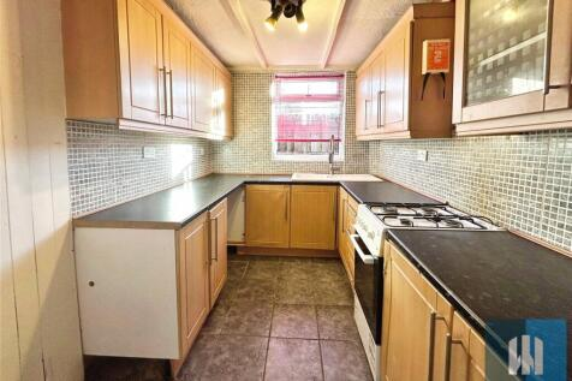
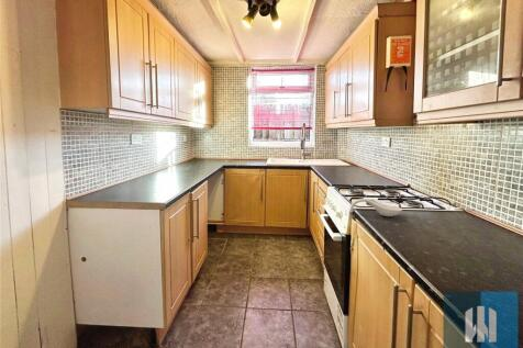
+ spoon rest (375, 206)
